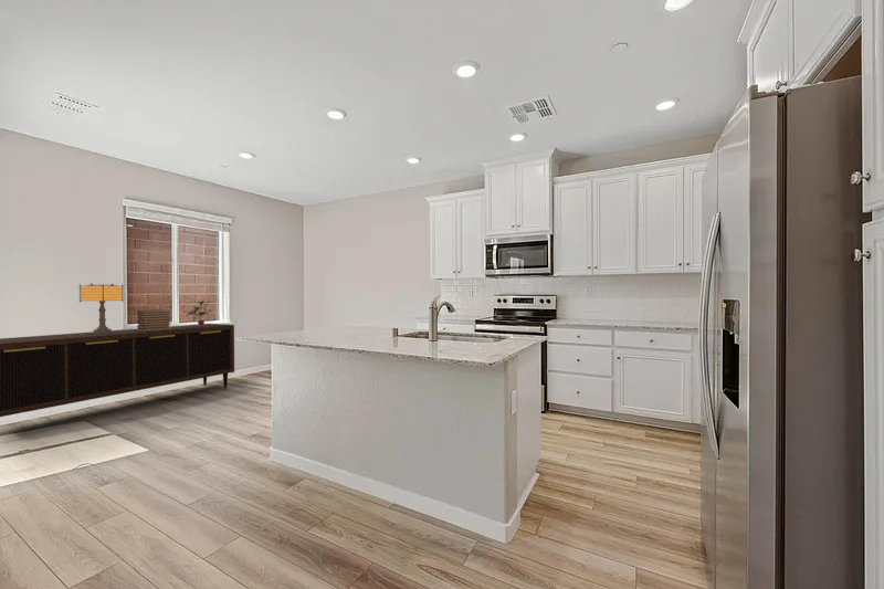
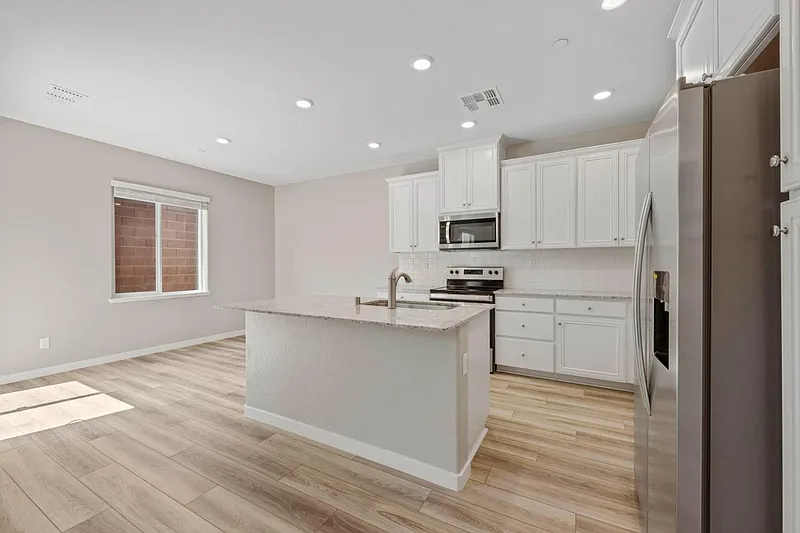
- book stack (154, 319)
- potted plant (197, 313)
- table lamp (102, 308)
- sideboard (120, 369)
